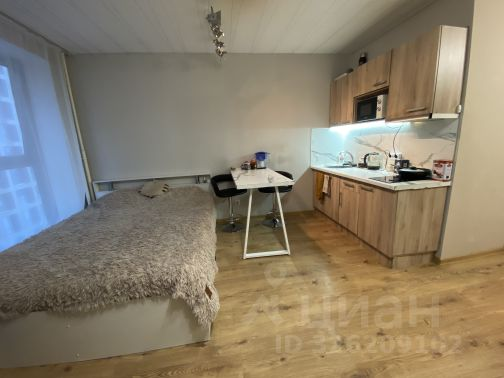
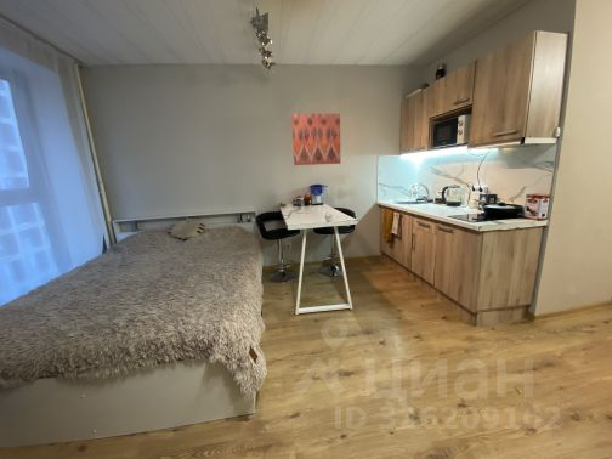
+ wall art (316, 140)
